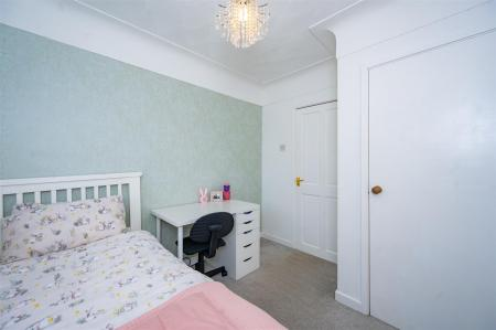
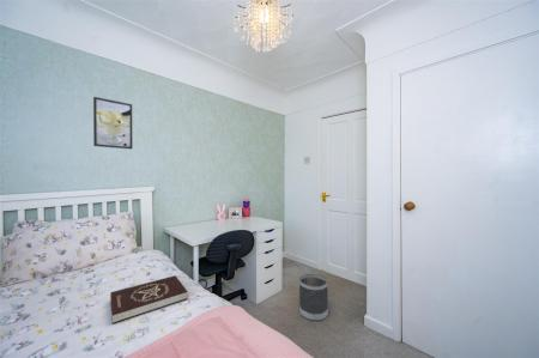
+ book (149, 295)
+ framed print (114, 123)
+ wastebasket (313, 296)
